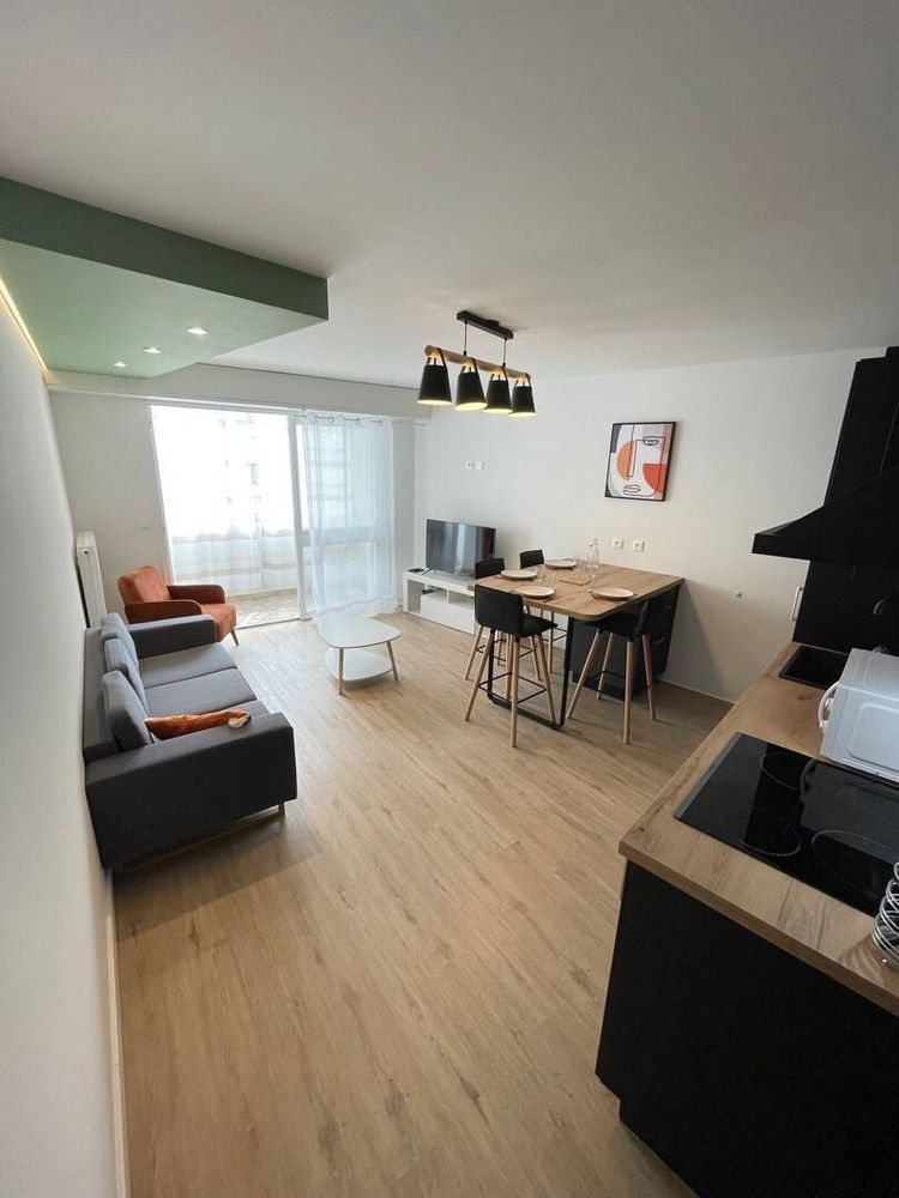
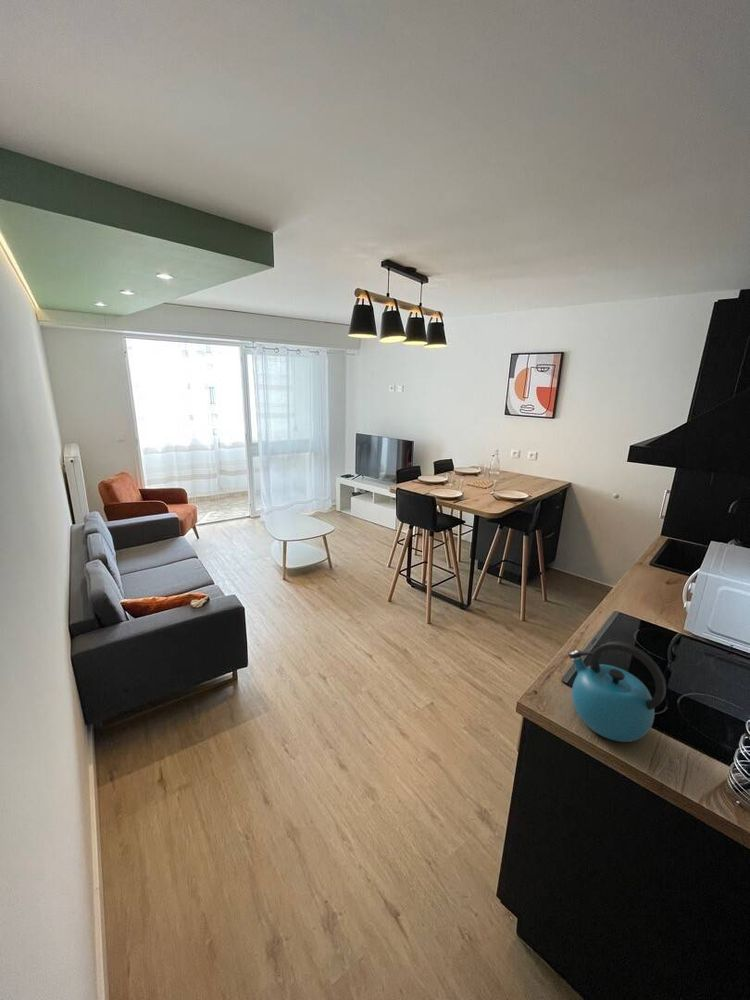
+ kettle (610, 681)
